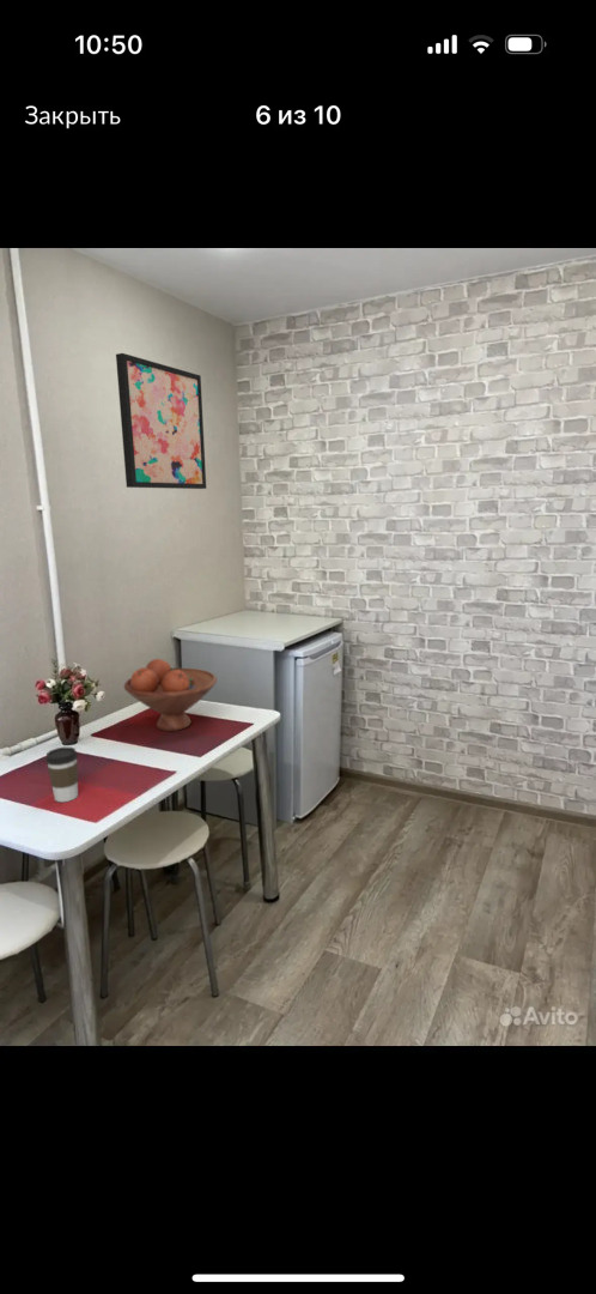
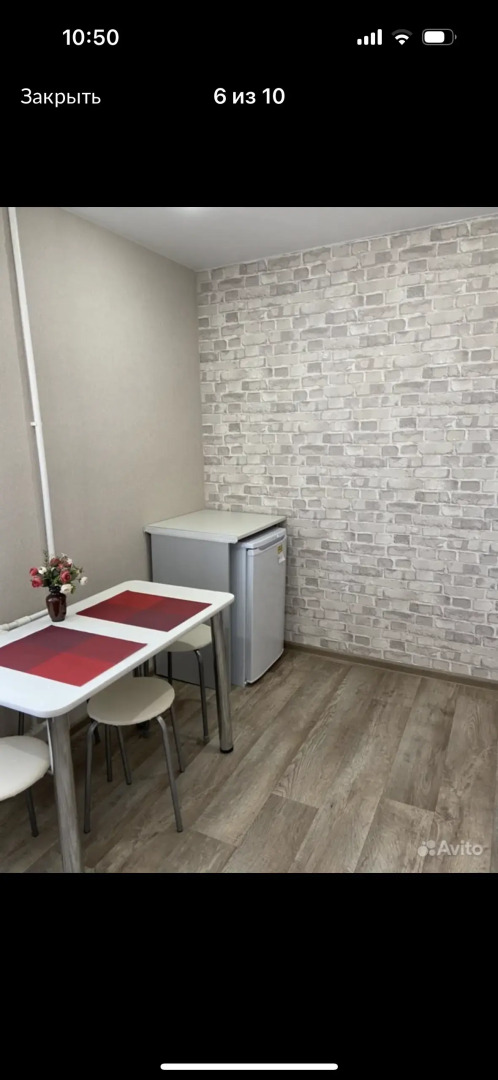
- coffee cup (63, 774)
- wall art (165, 428)
- fruit bowl (171, 694)
